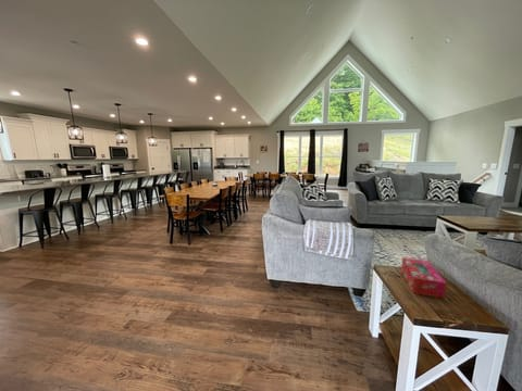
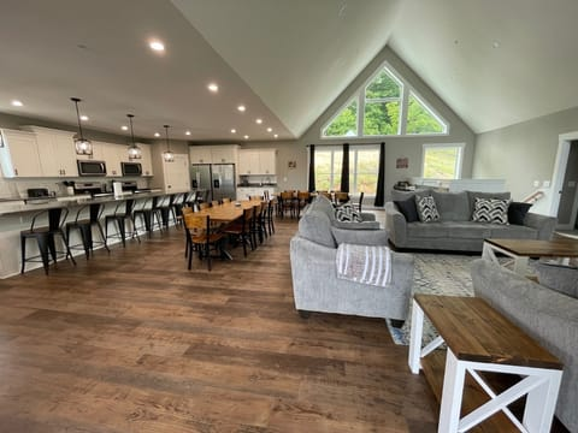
- tissue box (421, 276)
